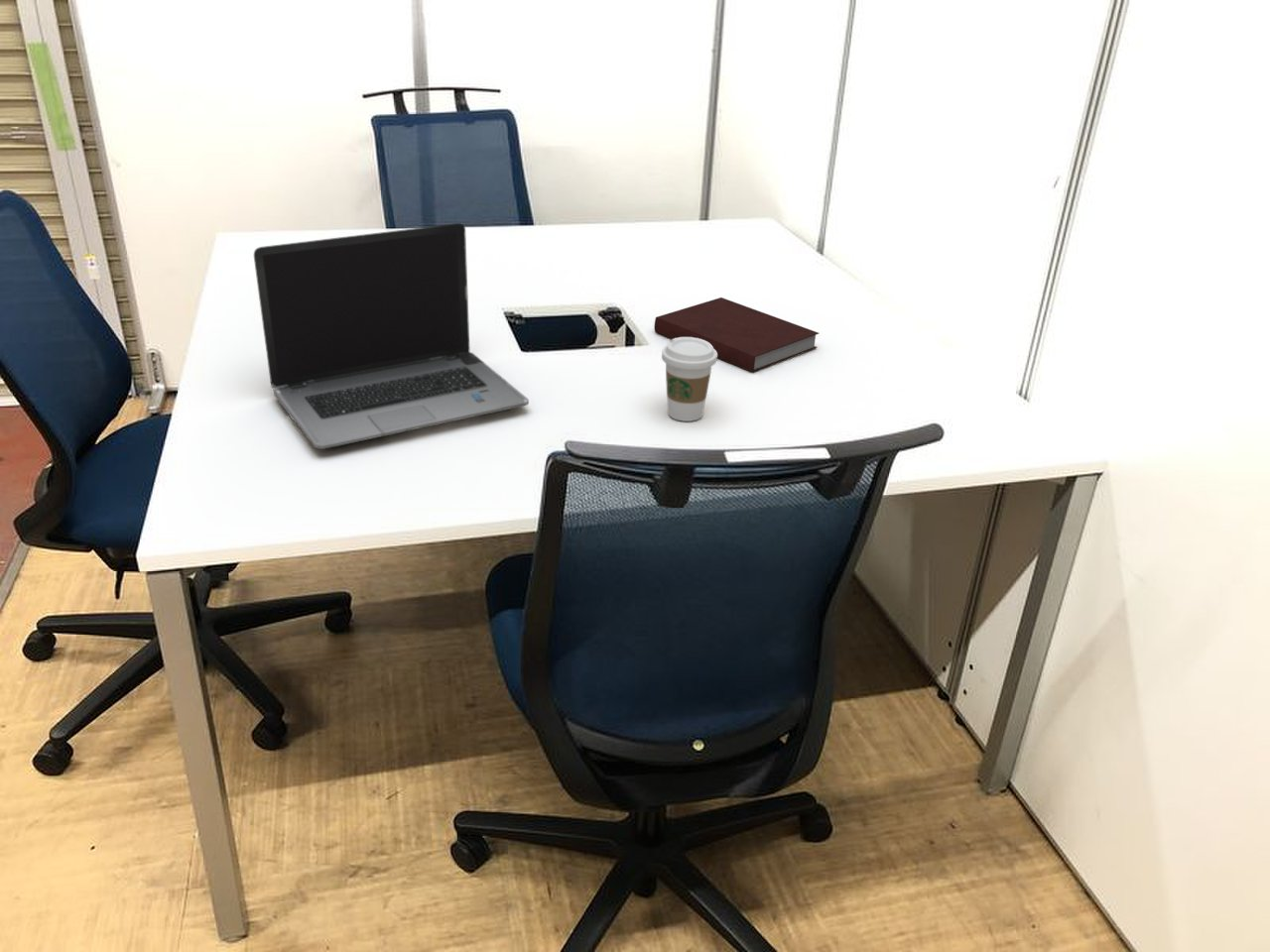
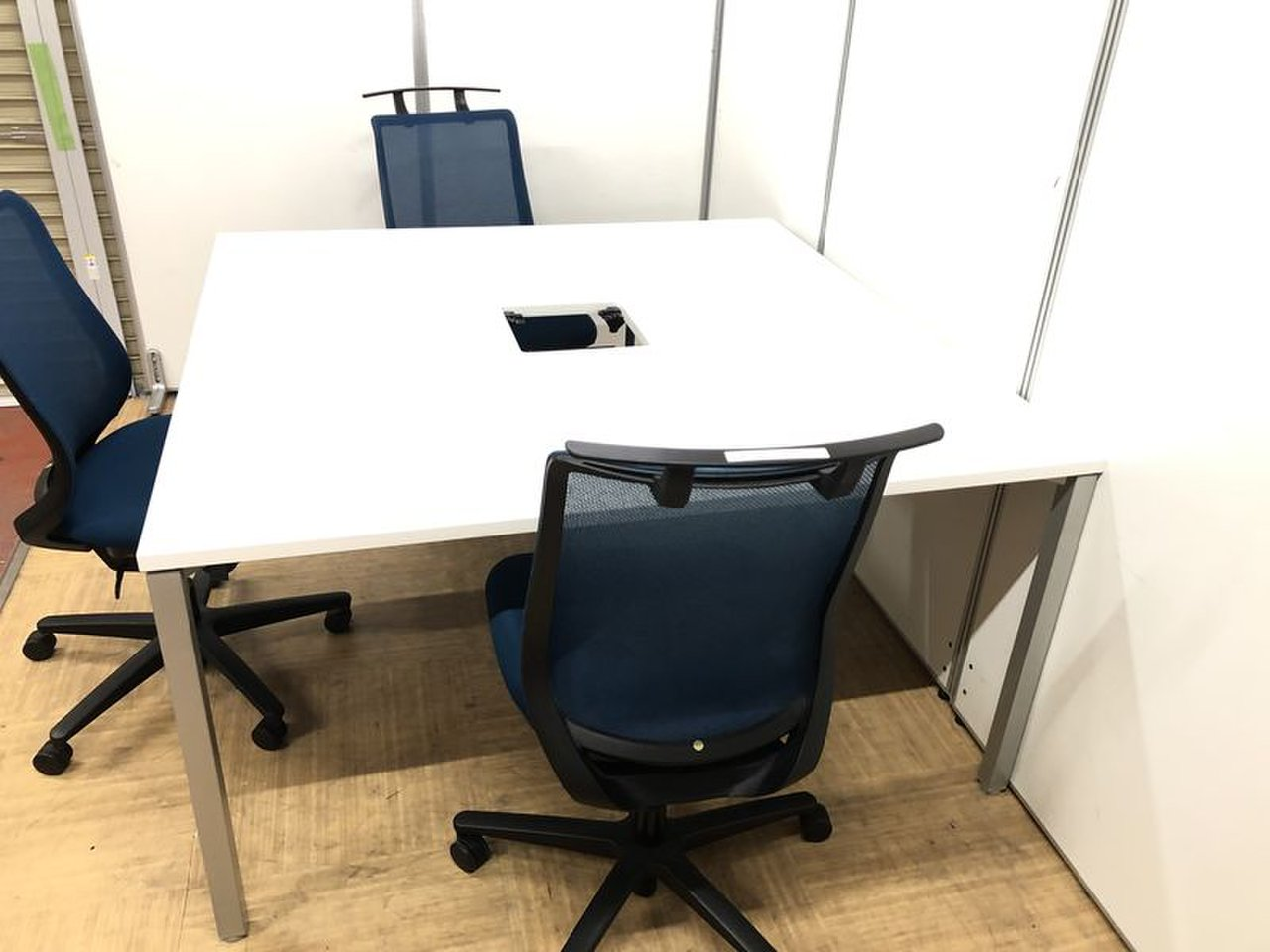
- notebook (735, 332)
- coffee cup (688, 380)
- laptop computer (396, 332)
